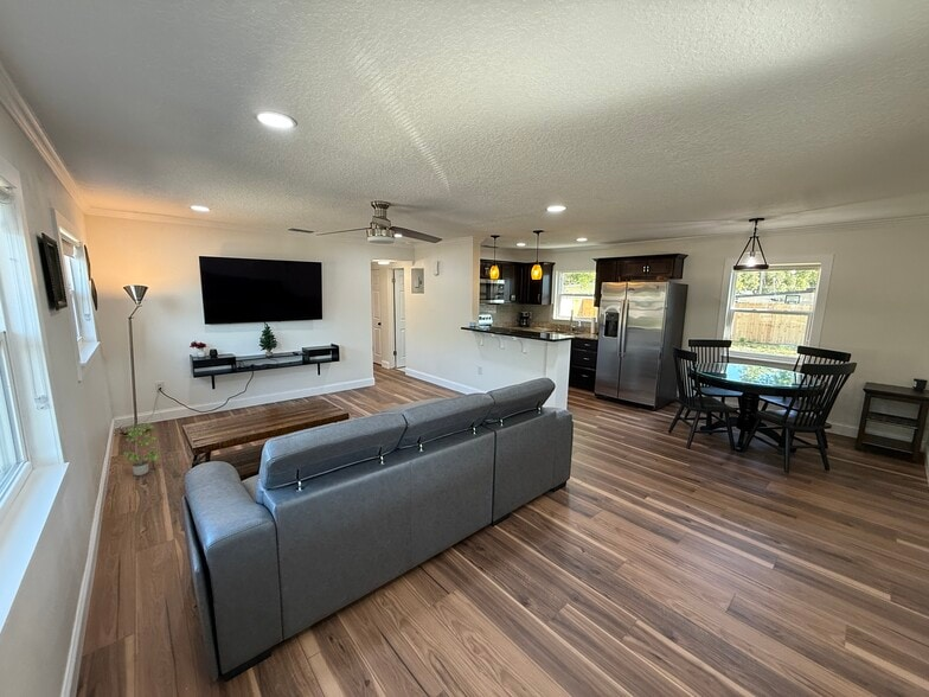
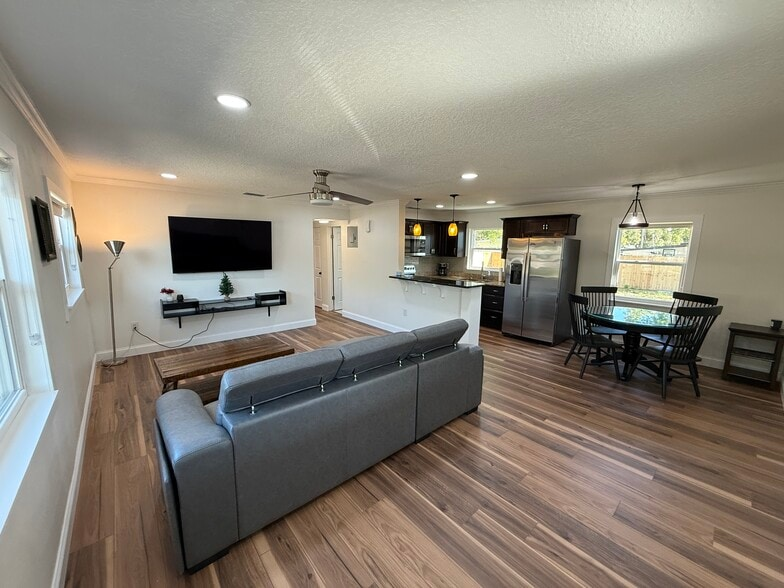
- potted plant (145, 445)
